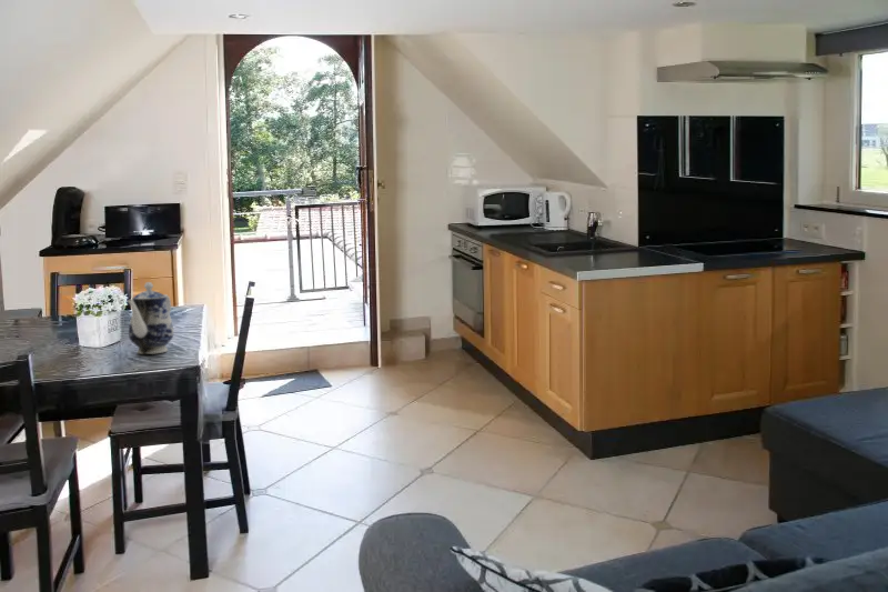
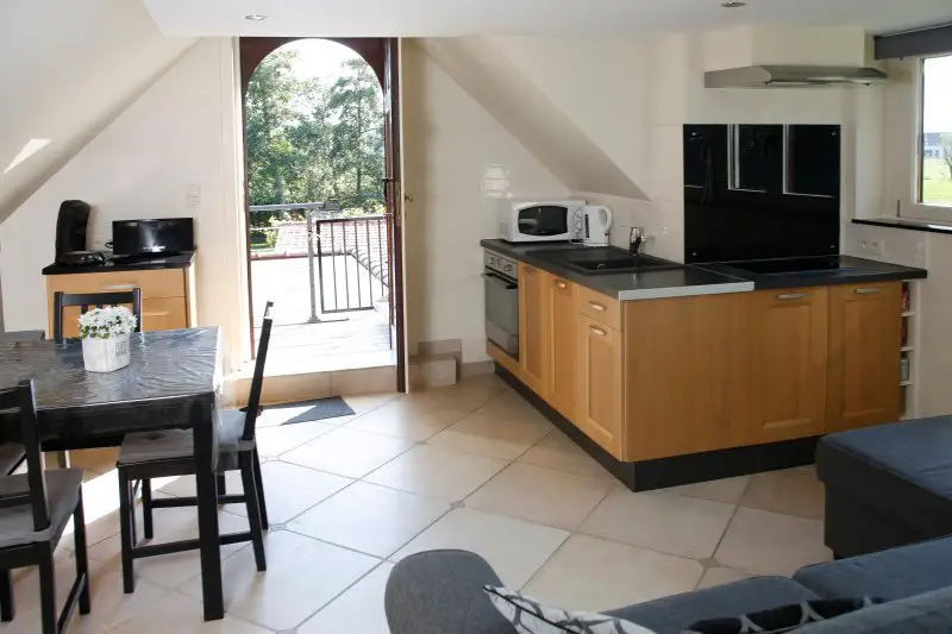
- teapot (150, 317)
